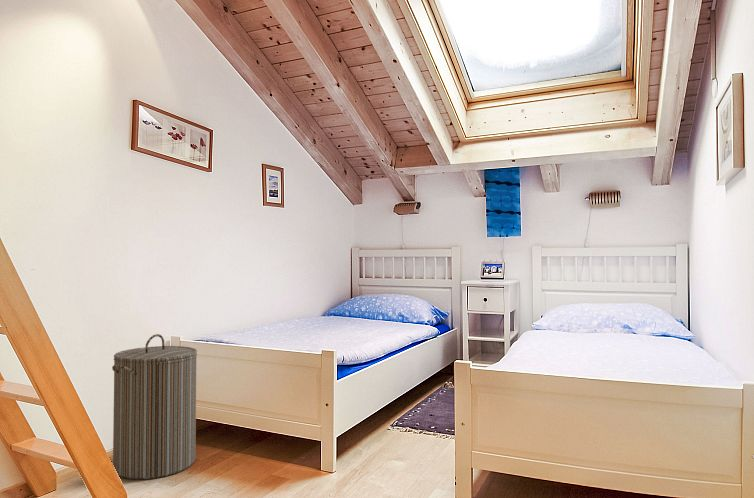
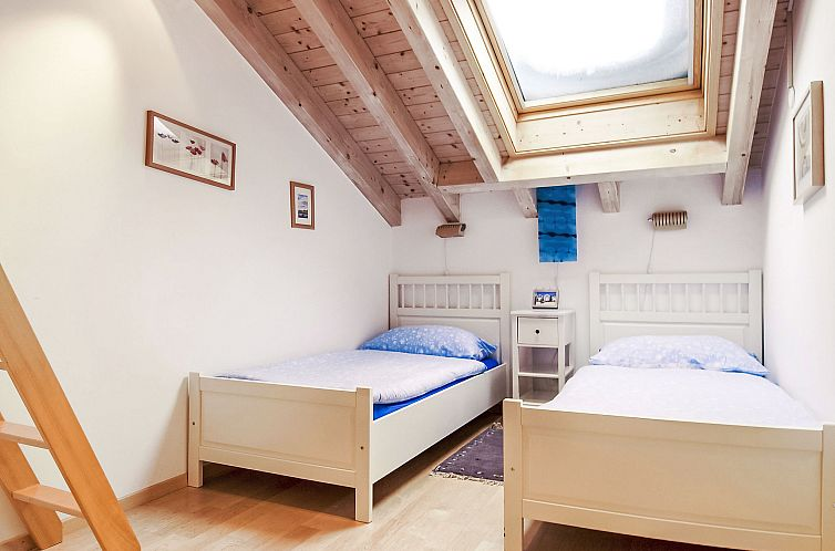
- laundry hamper (156, 398)
